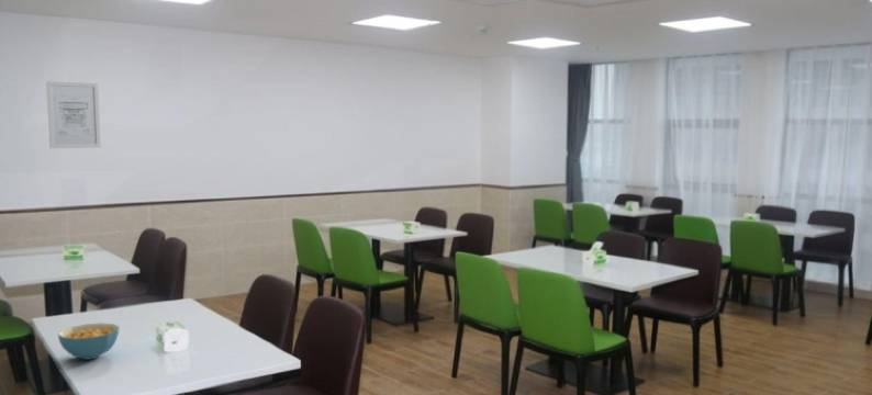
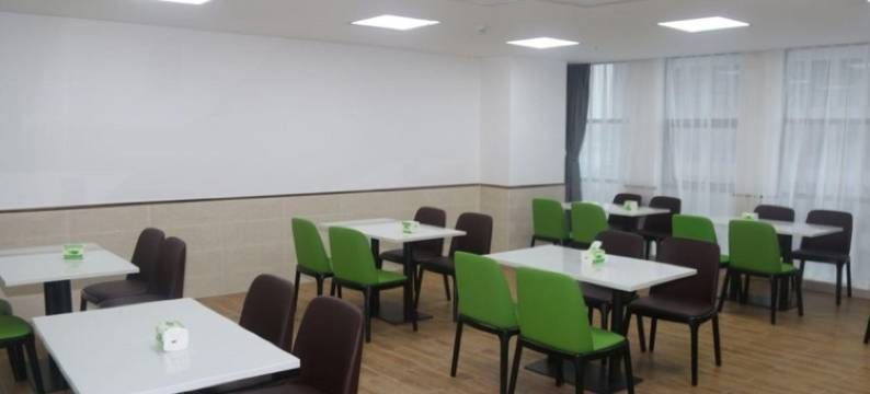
- cereal bowl (89, 343)
- wall art (74, 115)
